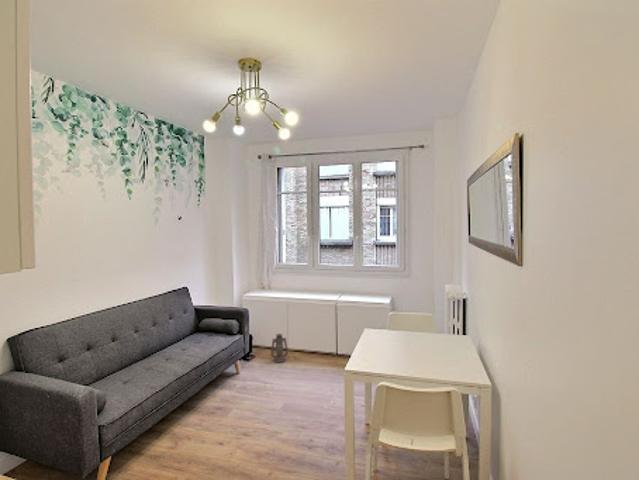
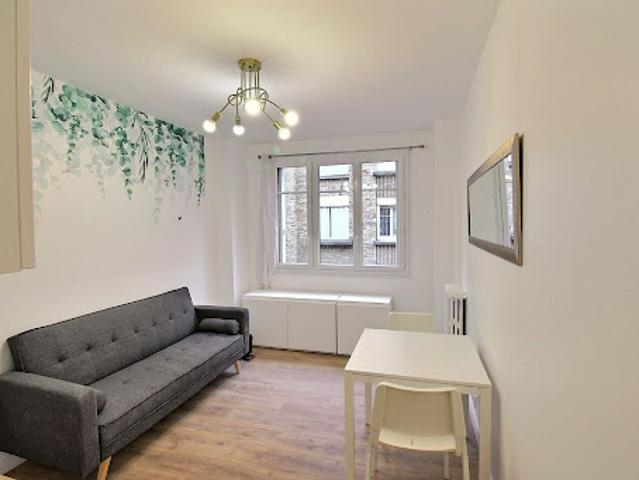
- lantern (279, 346)
